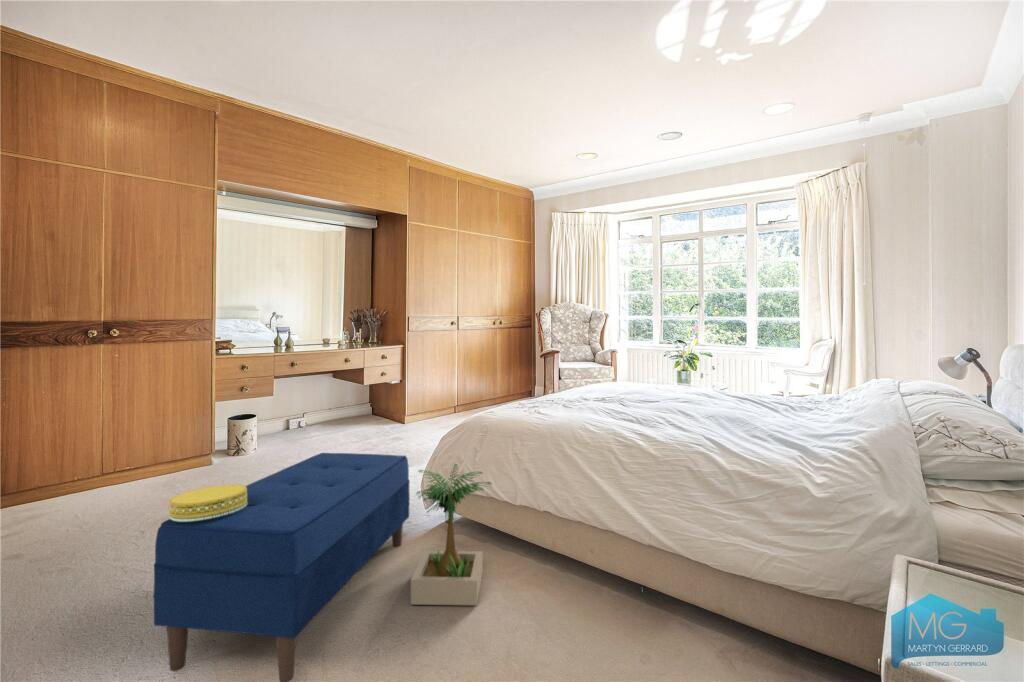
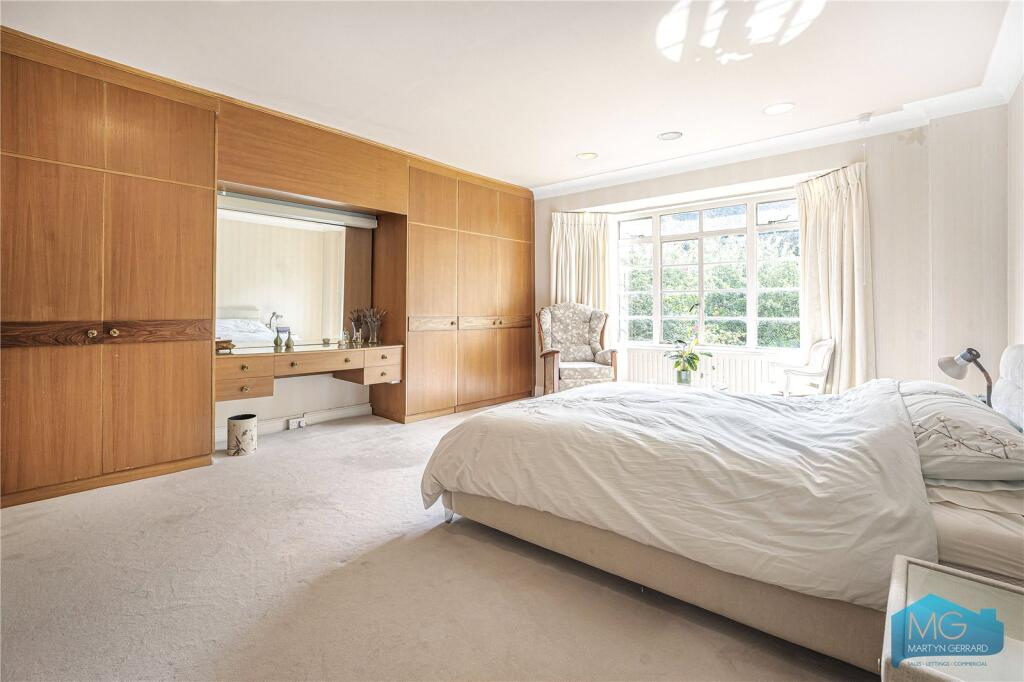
- potted plant (453, 529)
- bench (311, 538)
- decorative box (209, 503)
